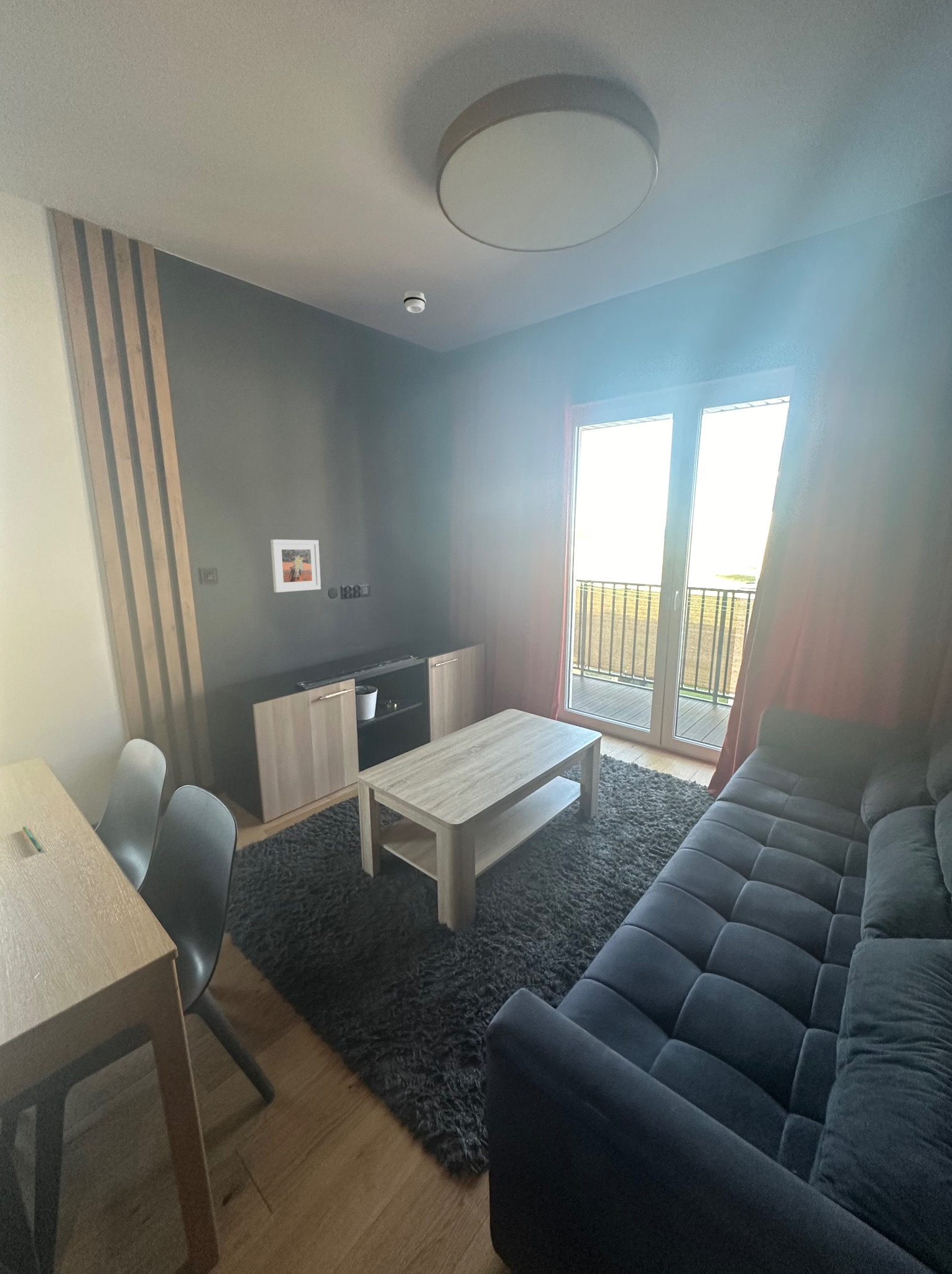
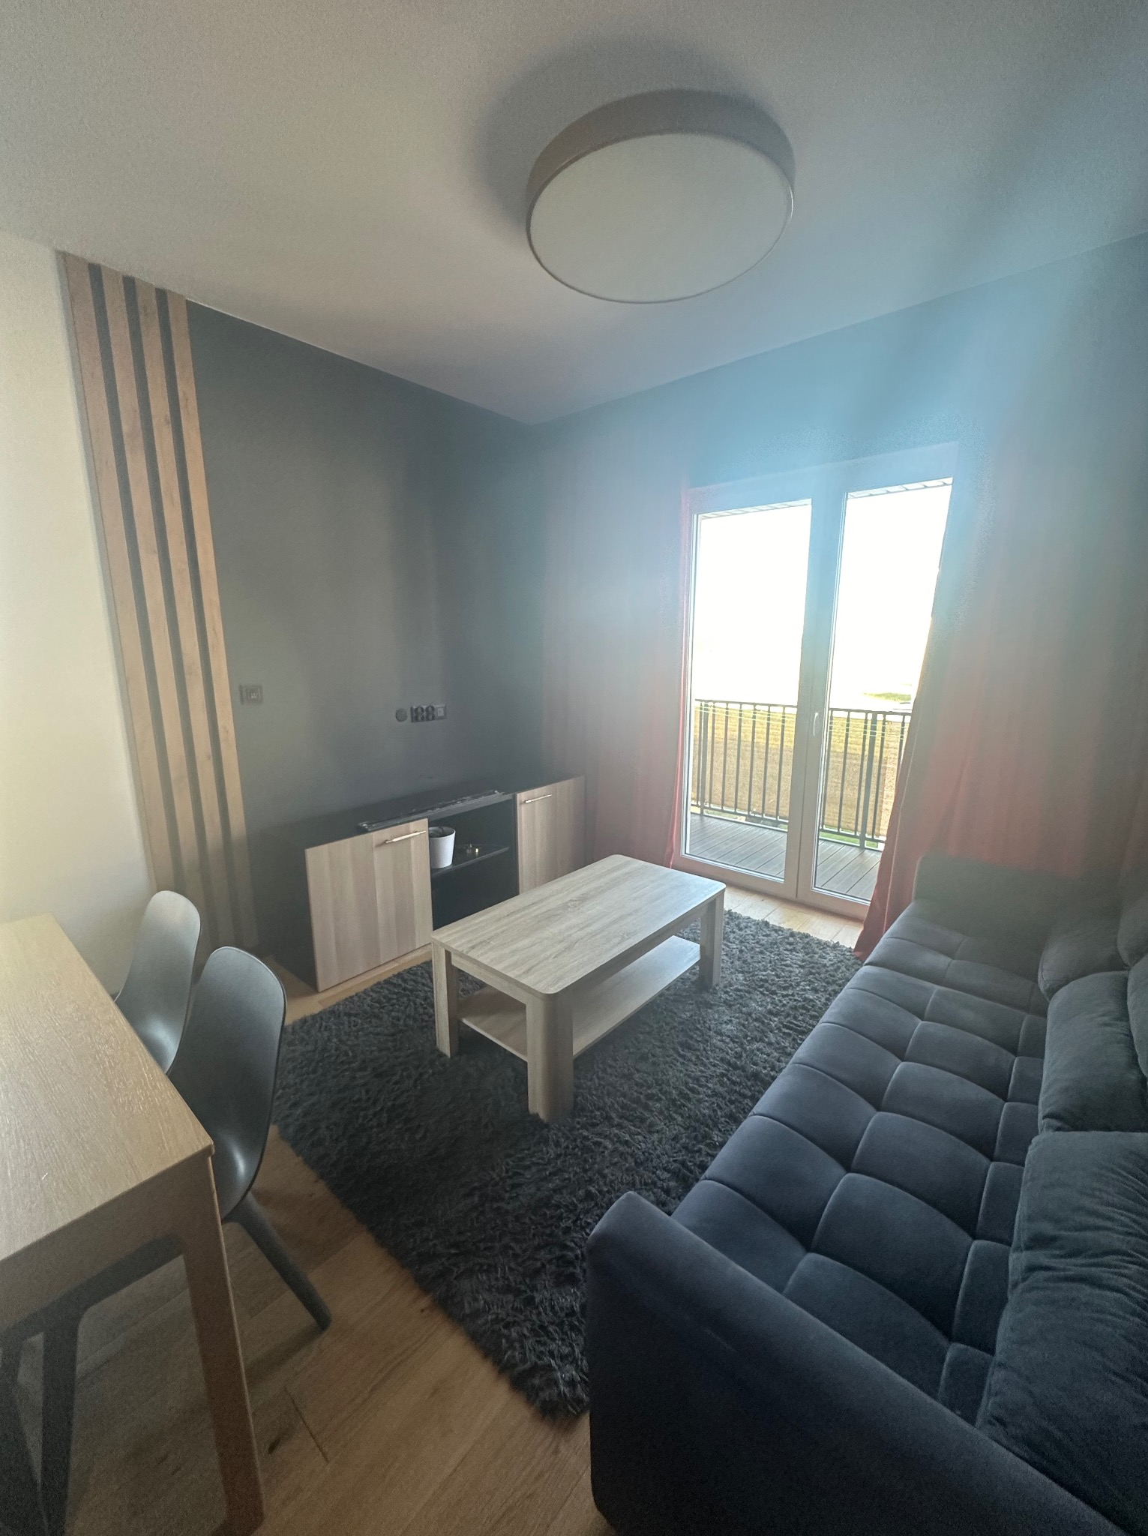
- pen (31, 839)
- smoke detector (414, 302)
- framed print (297, 565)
